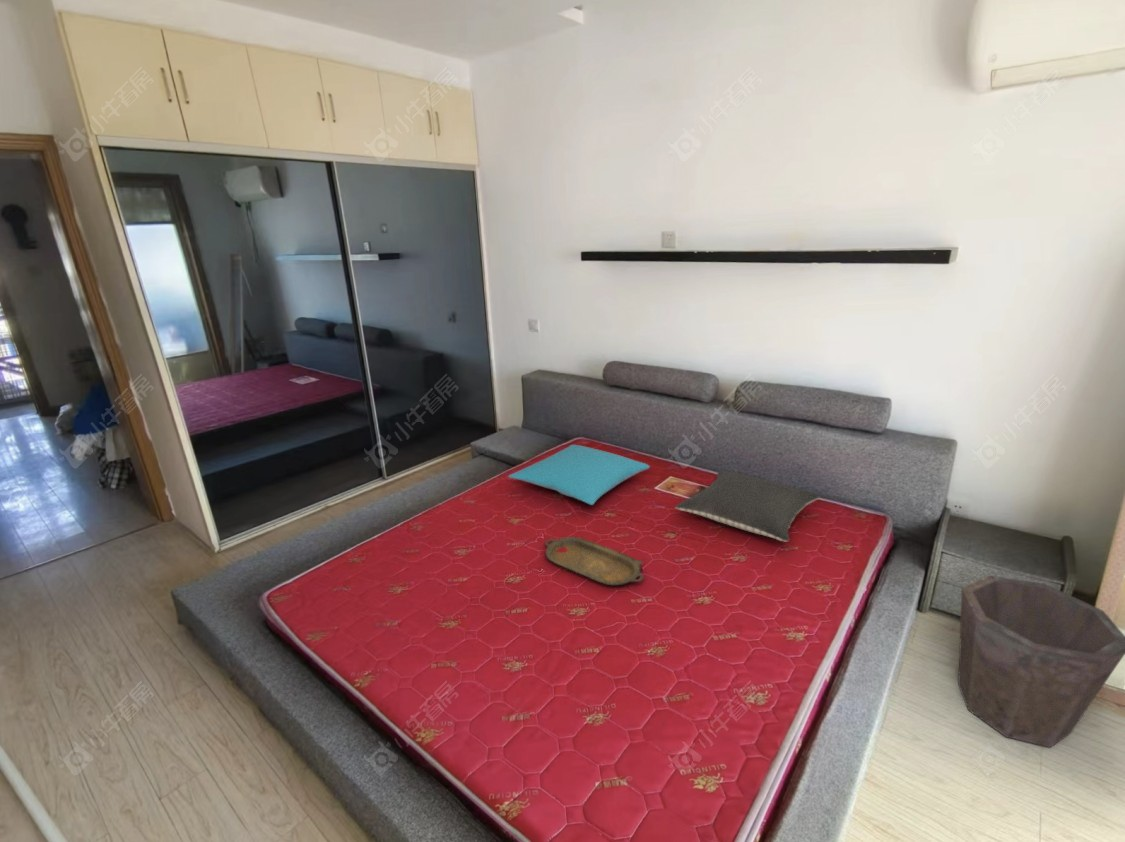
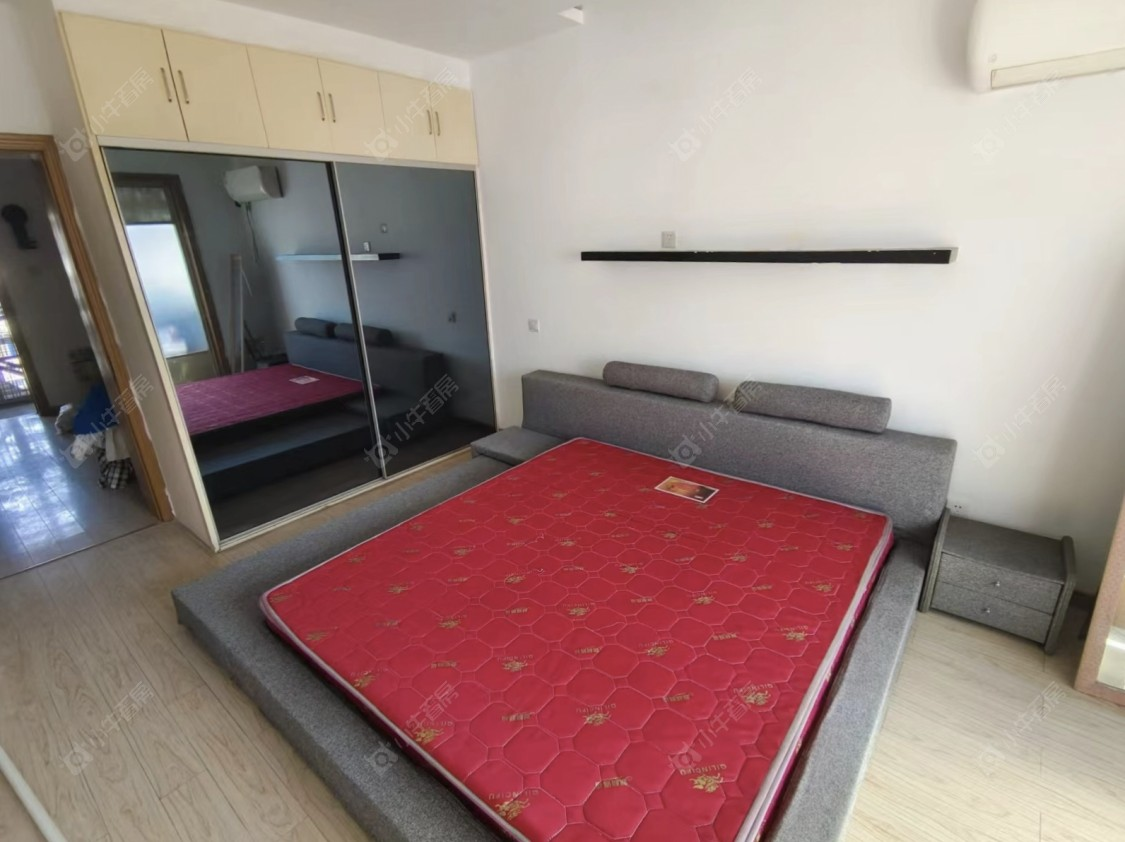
- pillow (748, 501)
- pillow (580, 471)
- serving tray (591, 561)
- waste bin (1025, 662)
